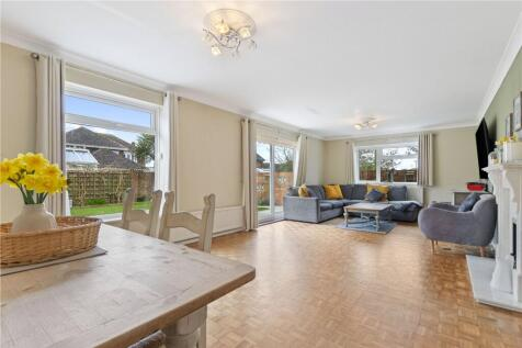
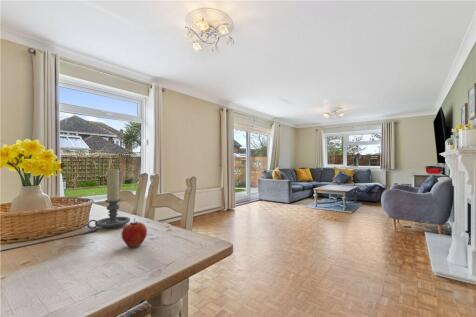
+ apple (134, 232)
+ candle holder (109, 197)
